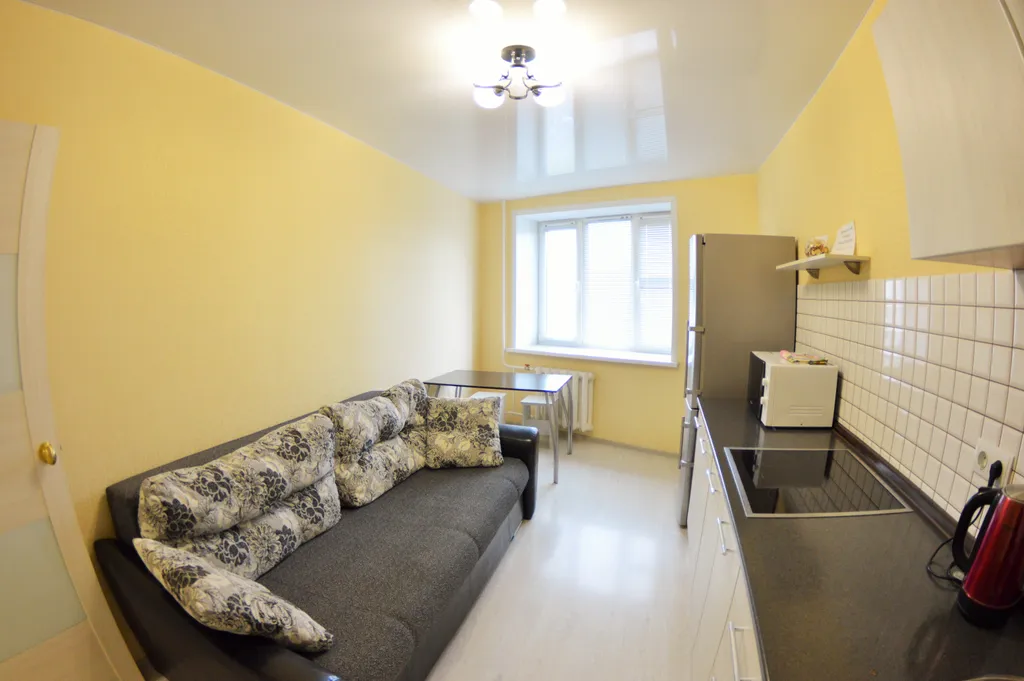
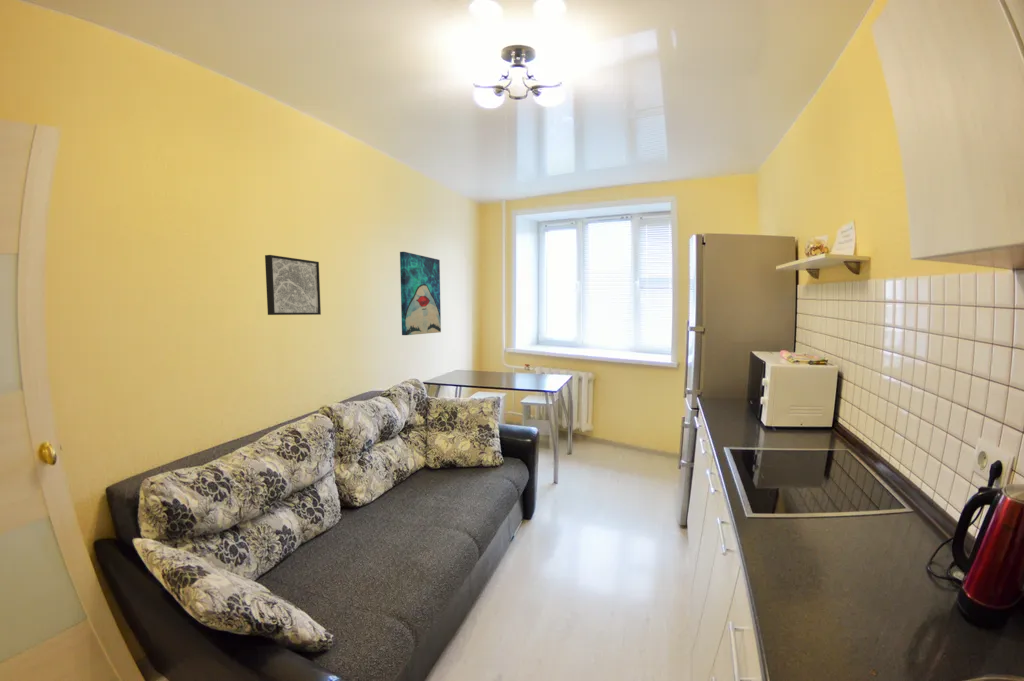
+ wall art (294, 286)
+ wall art (421, 295)
